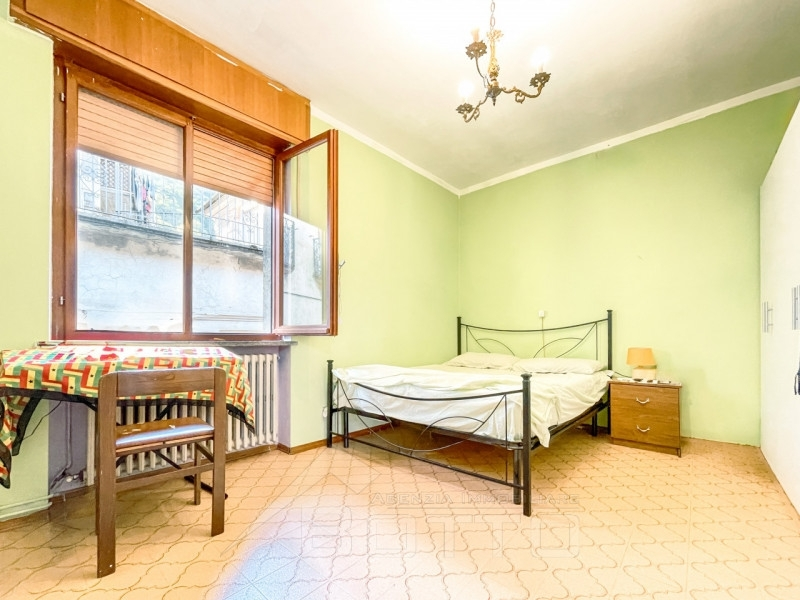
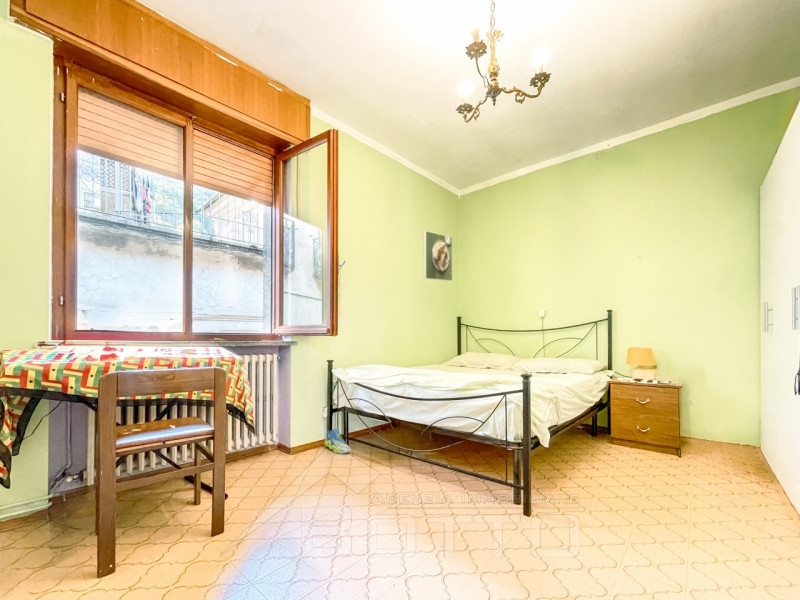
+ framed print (438, 257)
+ sneaker (336, 440)
